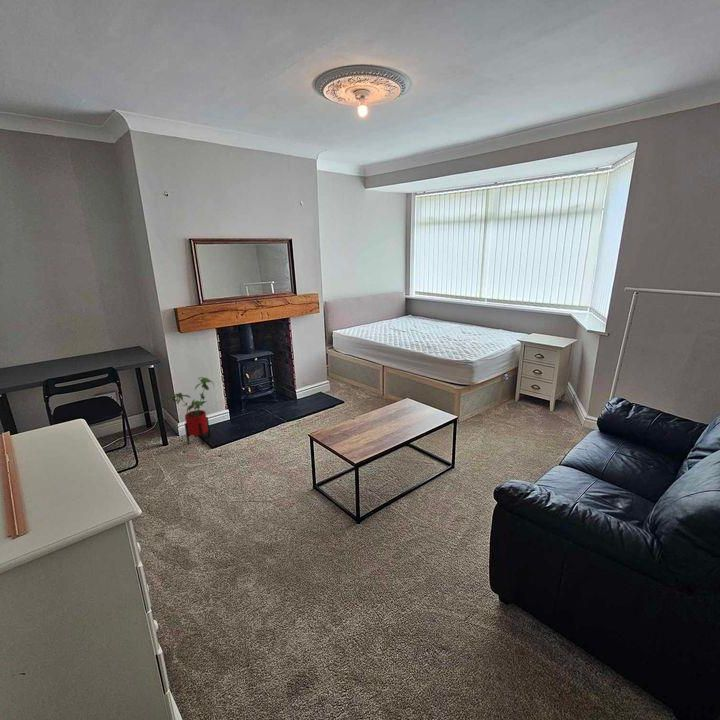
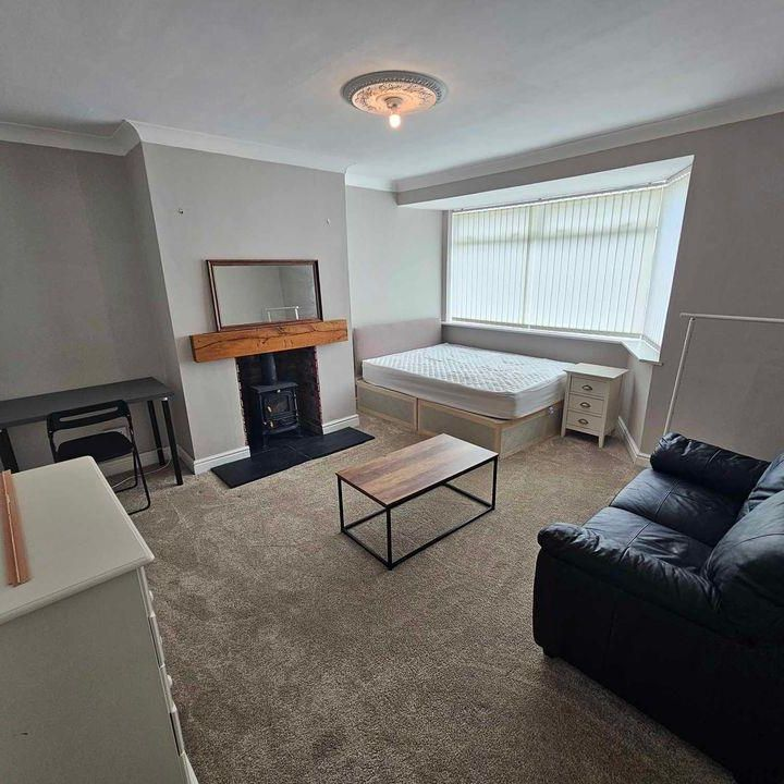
- house plant (197, 410)
